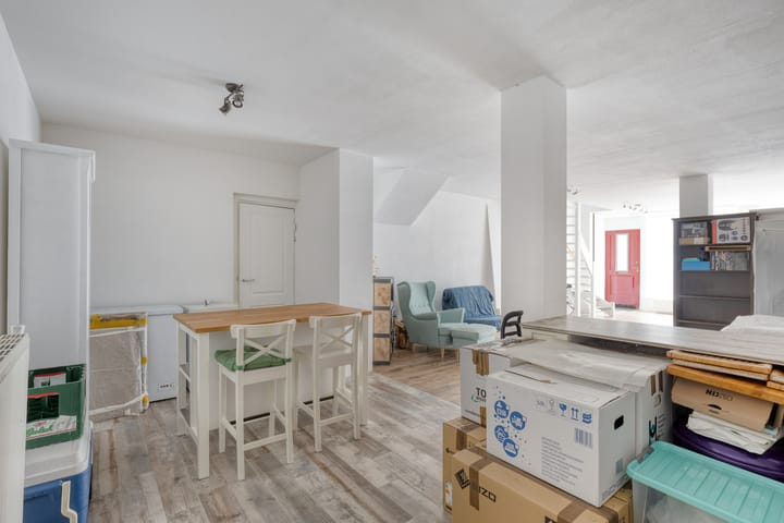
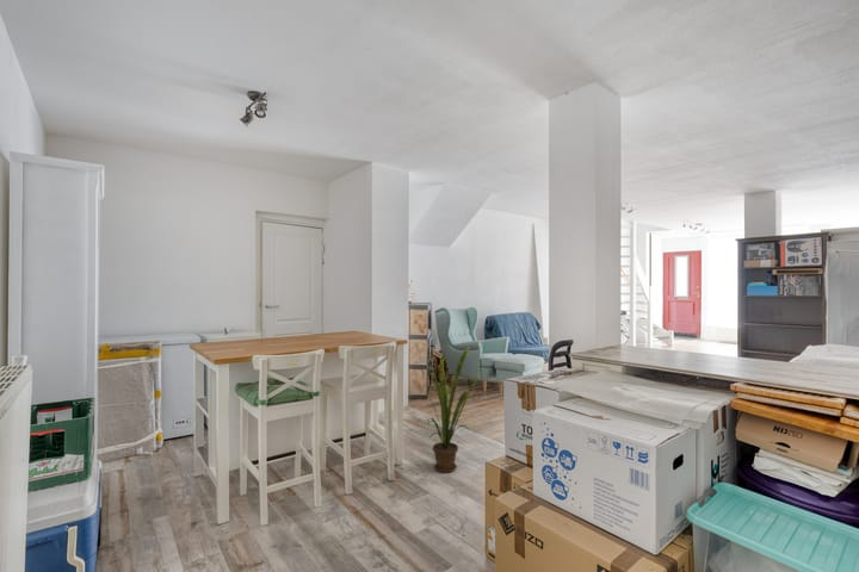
+ house plant (446, 406)
